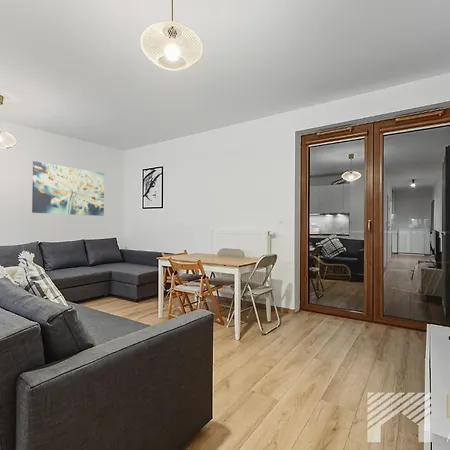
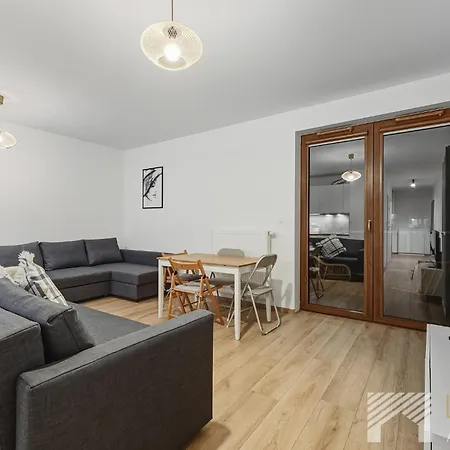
- wall art (71, 191)
